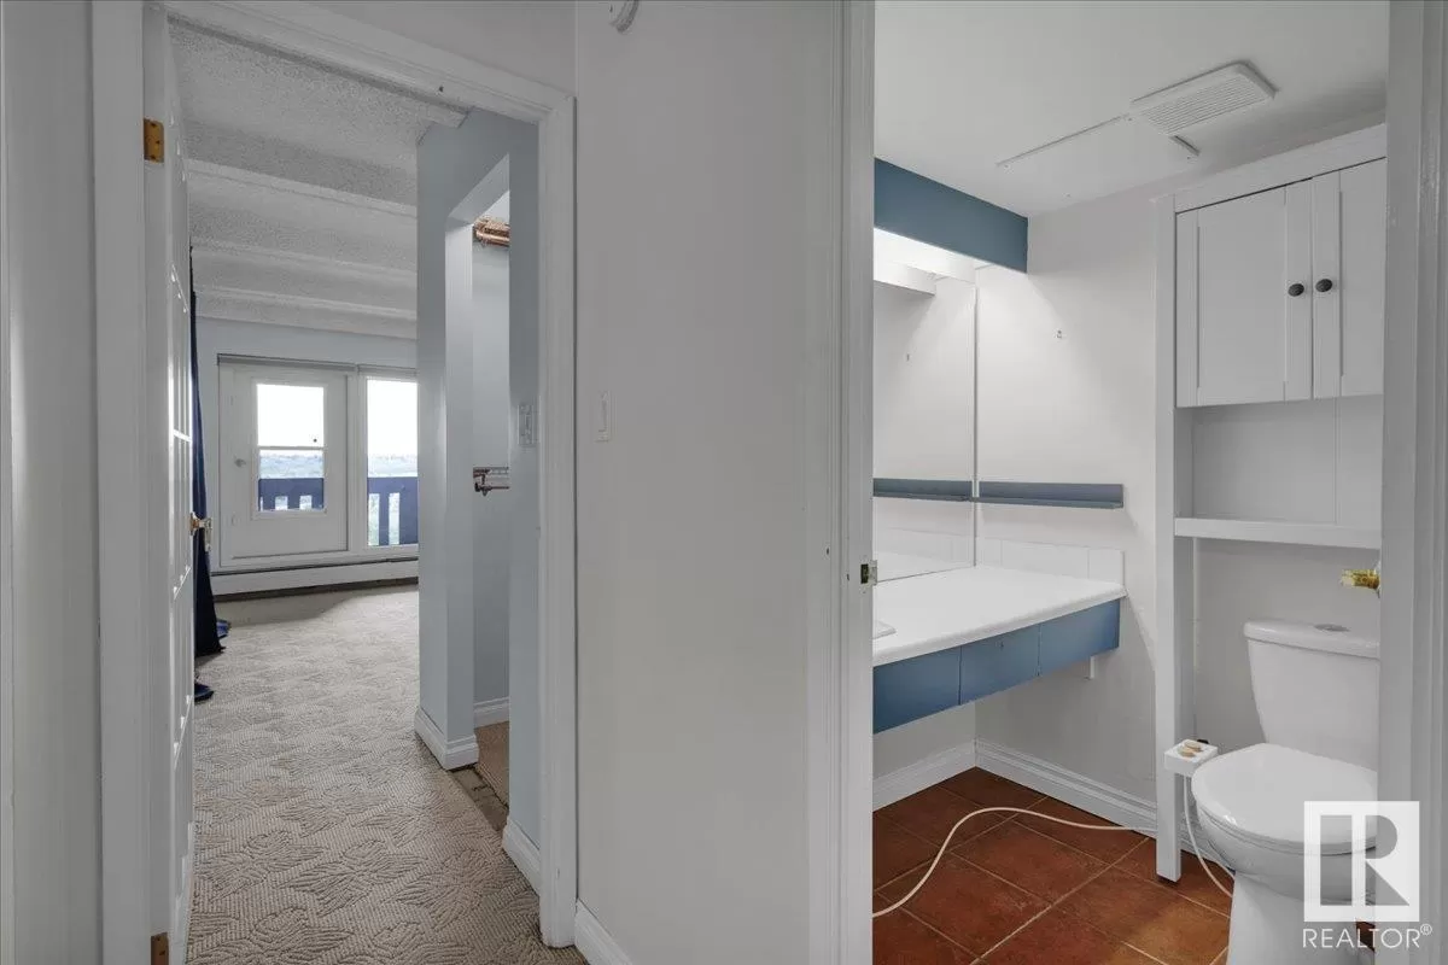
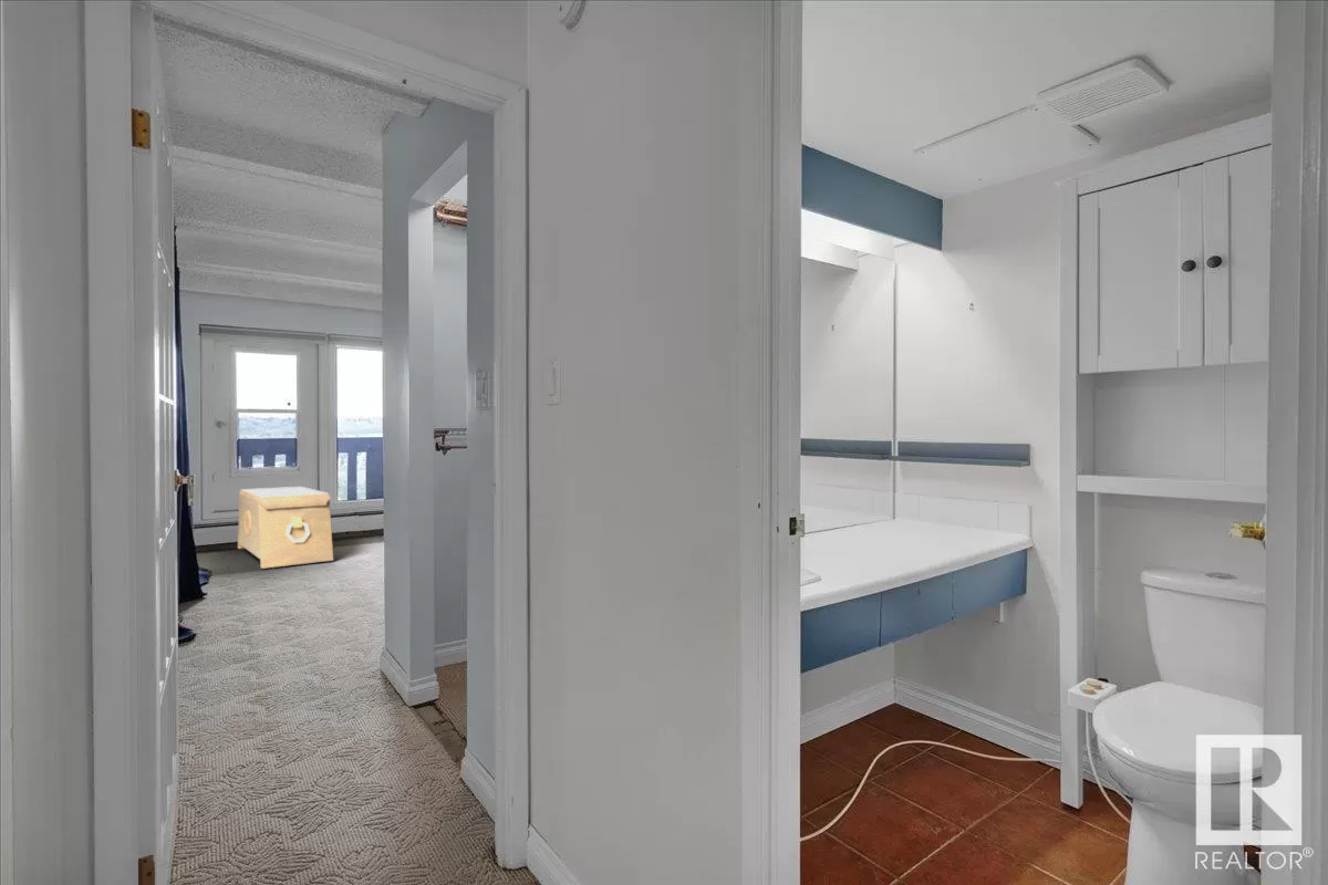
+ storage trunk (282, 522)
